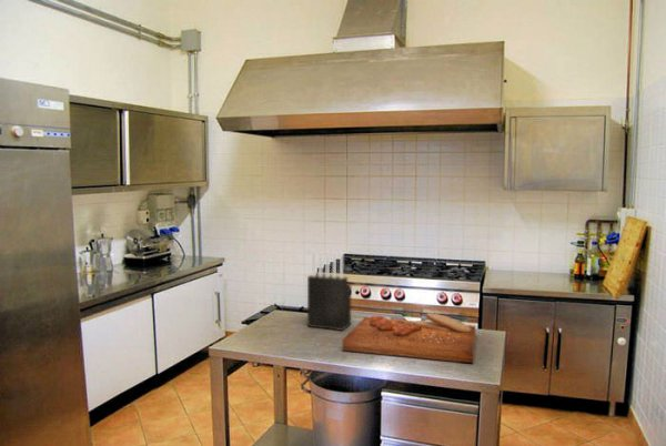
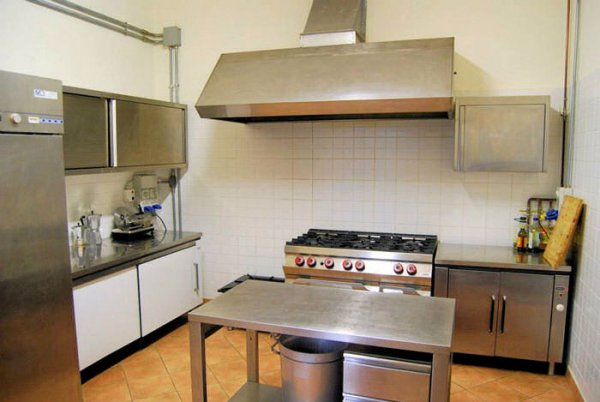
- cutting board (412, 331)
- knife block (330, 287)
